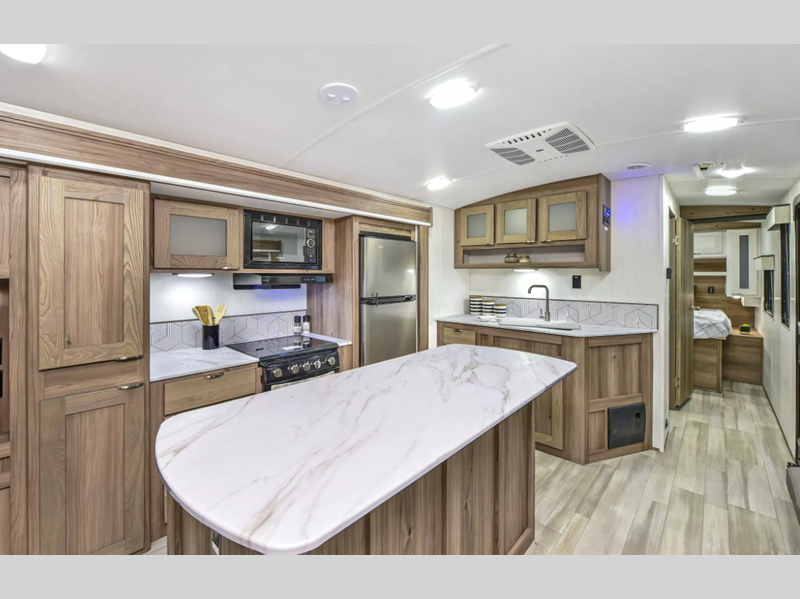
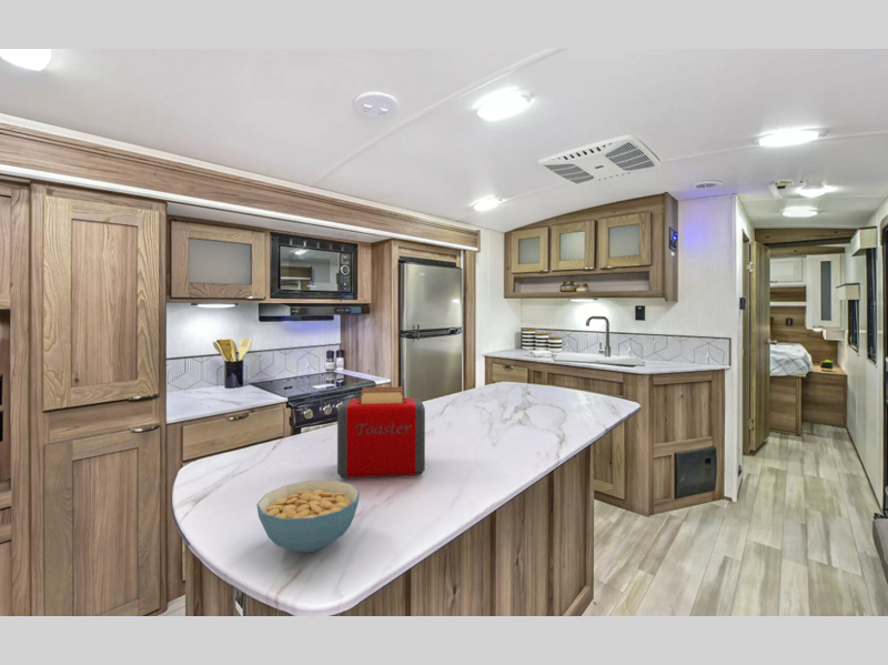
+ cereal bowl (310, 521)
+ toaster (381, 429)
